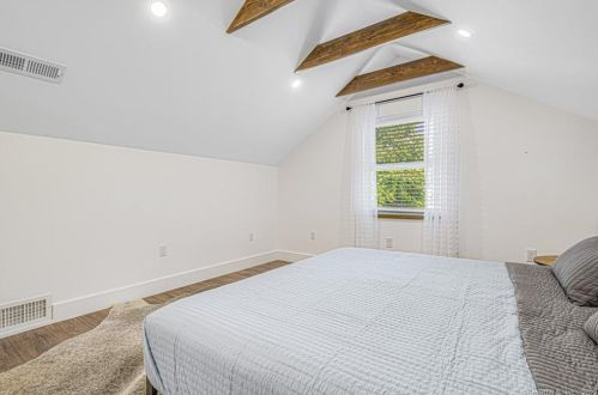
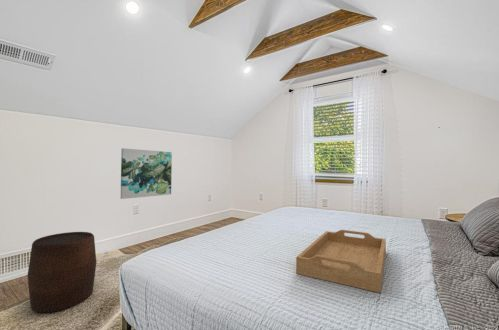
+ stool (64, 268)
+ wall art (148, 173)
+ serving tray (346, 251)
